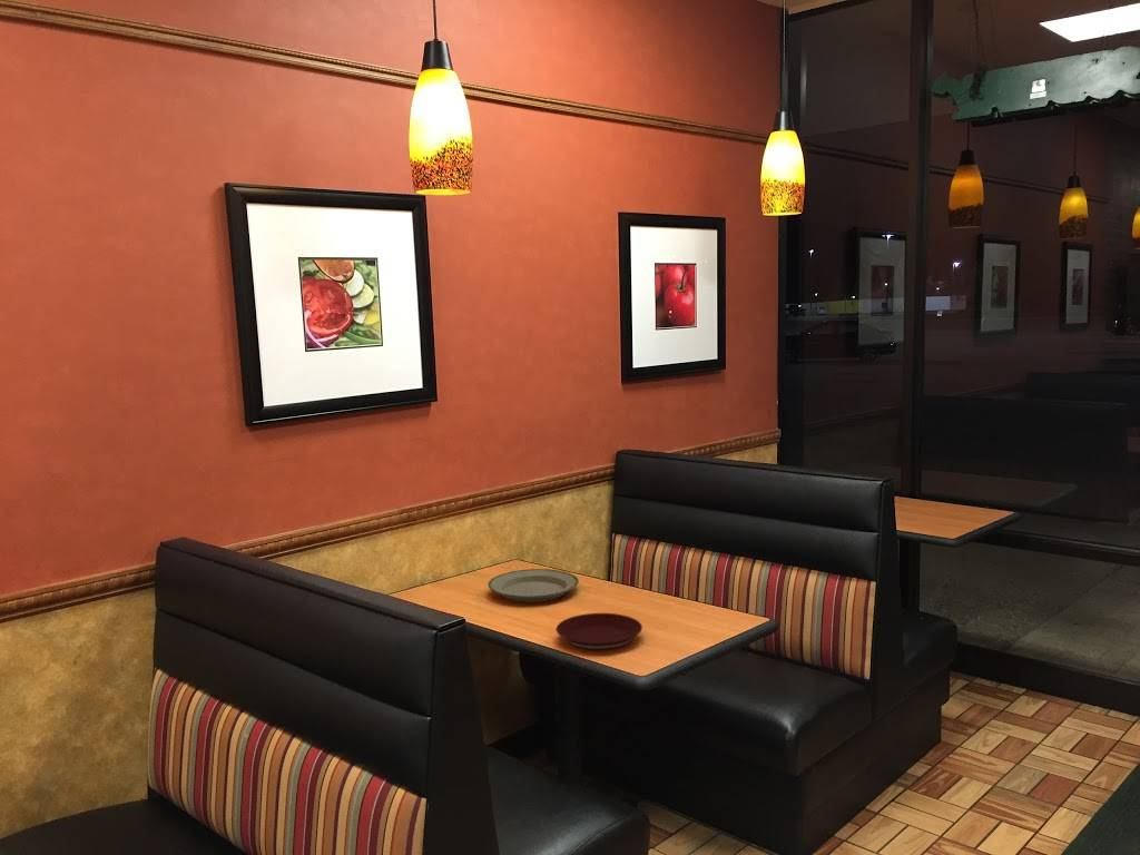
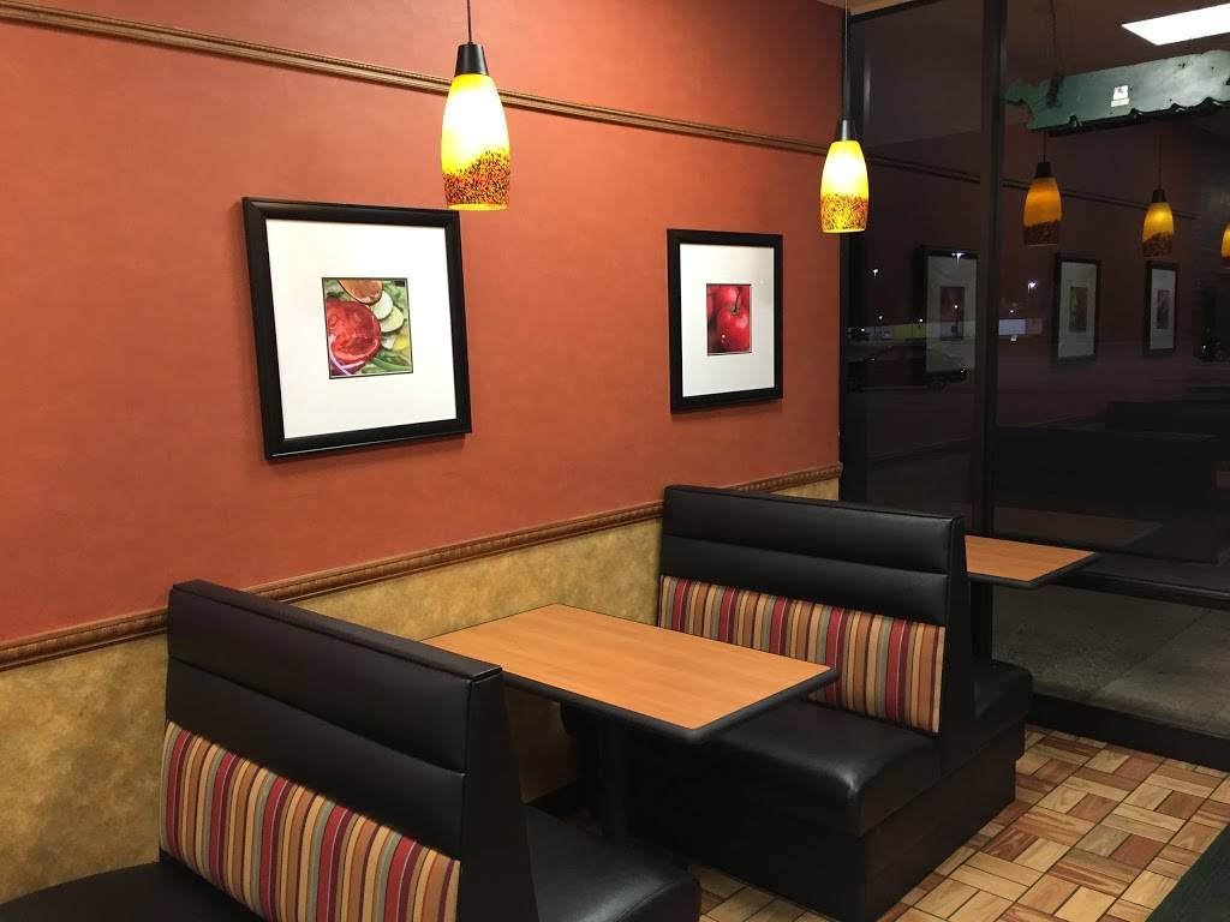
- plate (533, 587)
- plate (599, 632)
